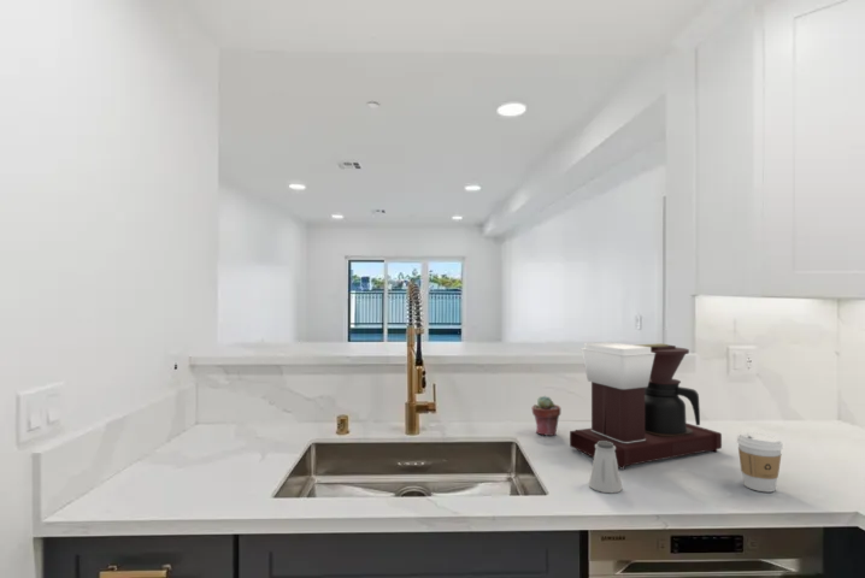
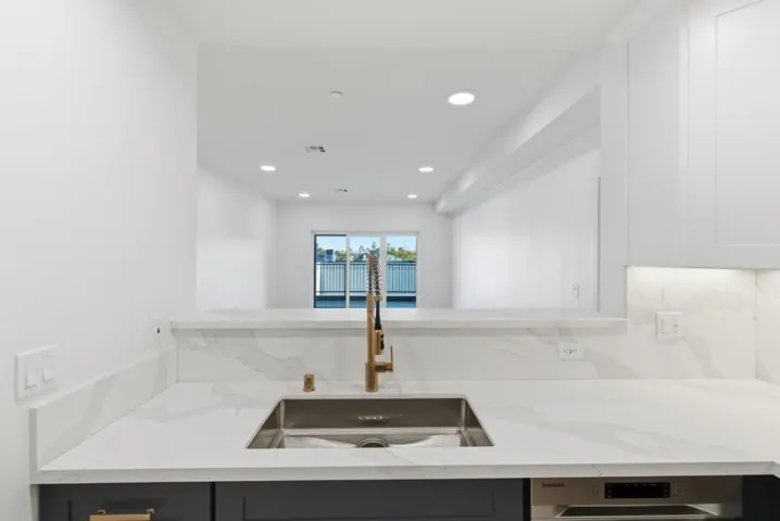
- coffee cup (759, 460)
- coffee maker (645, 396)
- saltshaker (605, 464)
- potted succulent (546, 414)
